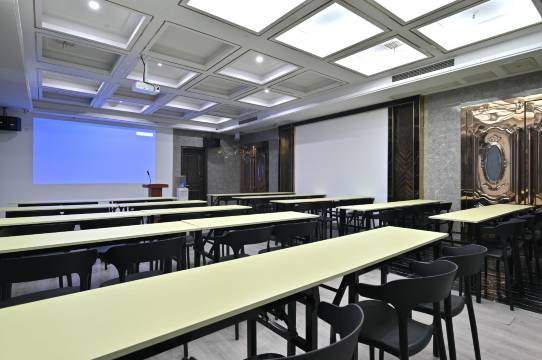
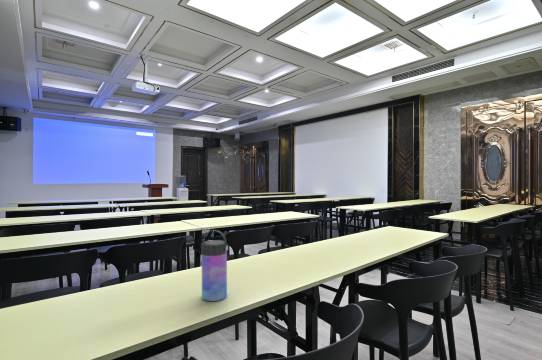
+ water bottle (214, 263)
